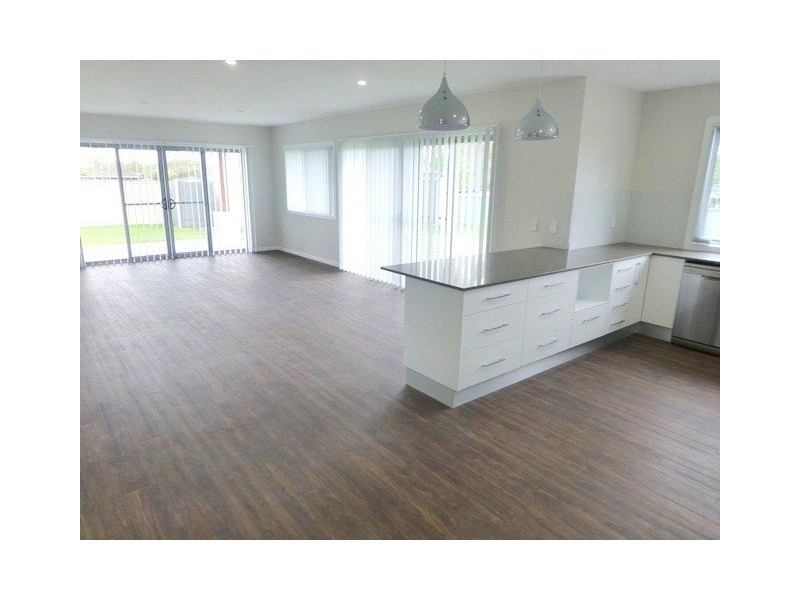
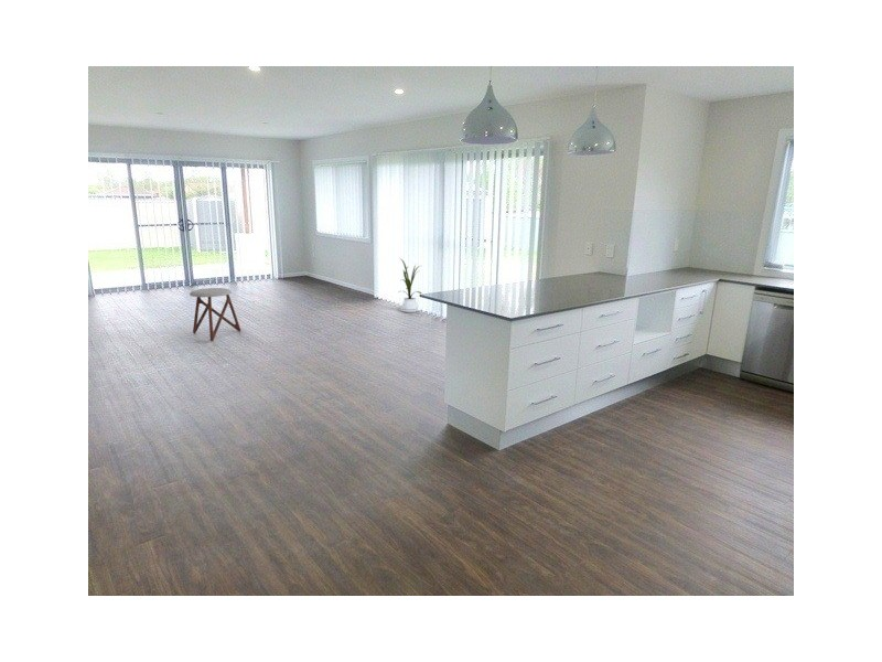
+ house plant (408, 285)
+ stool (216, 312)
